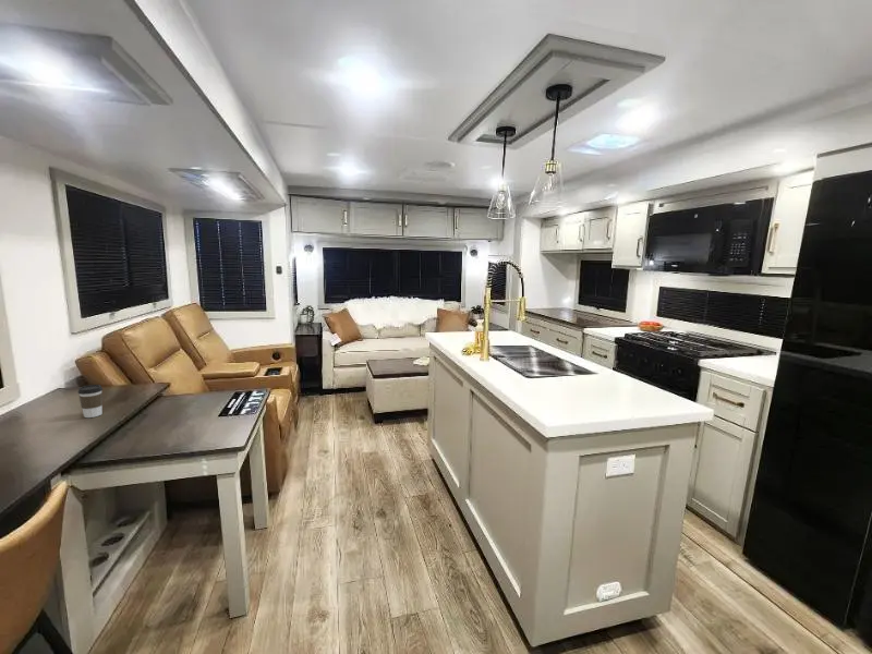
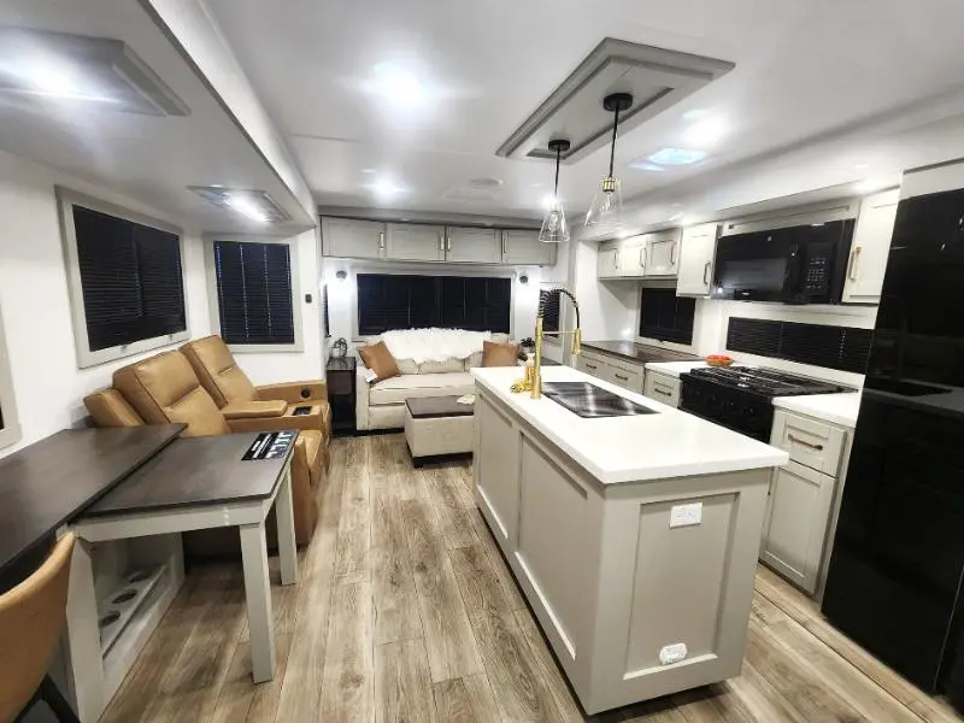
- coffee cup (92, 401)
